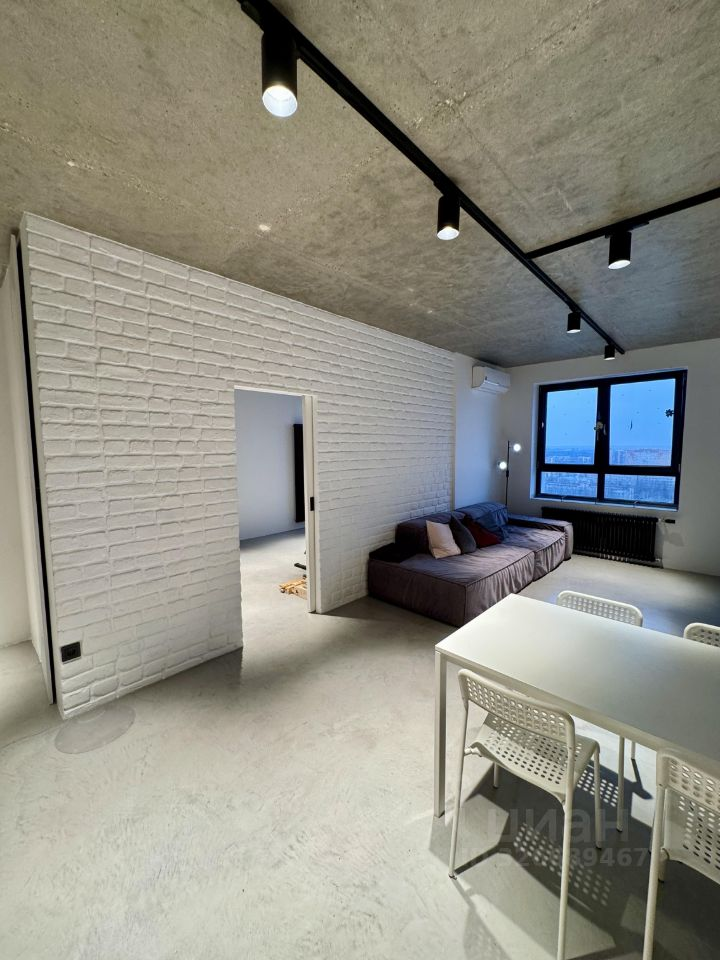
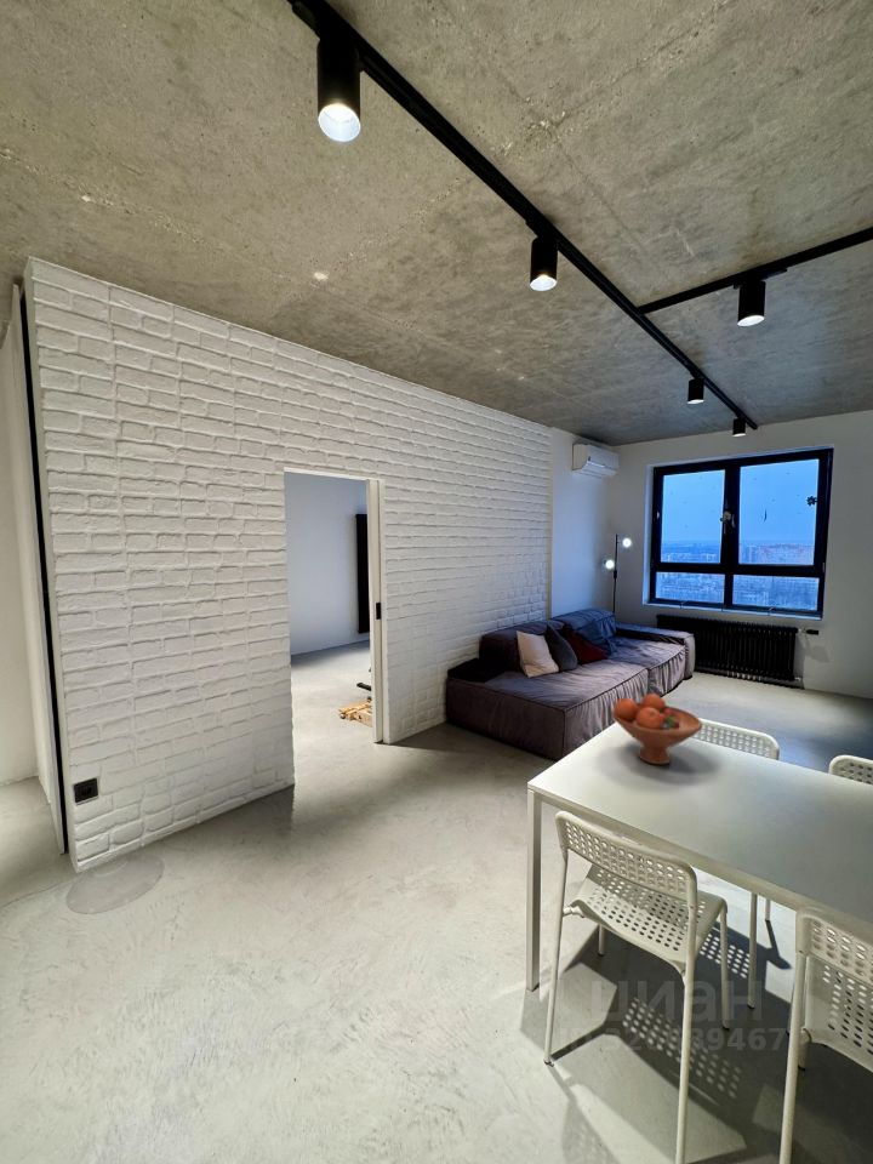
+ fruit bowl (655, 729)
